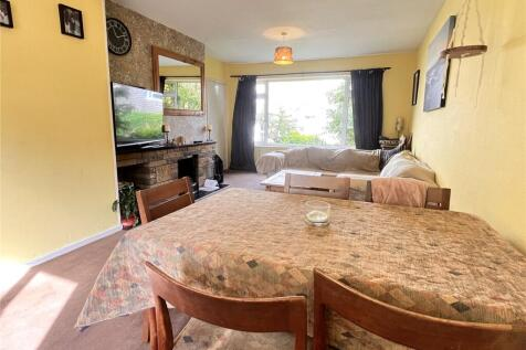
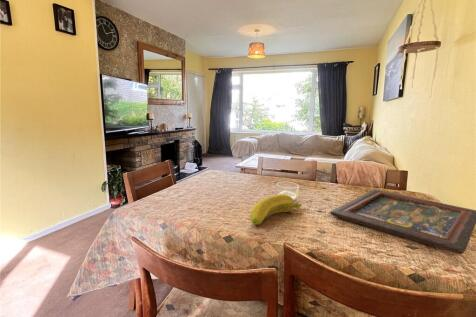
+ fruit (277, 207)
+ religious icon (405, 212)
